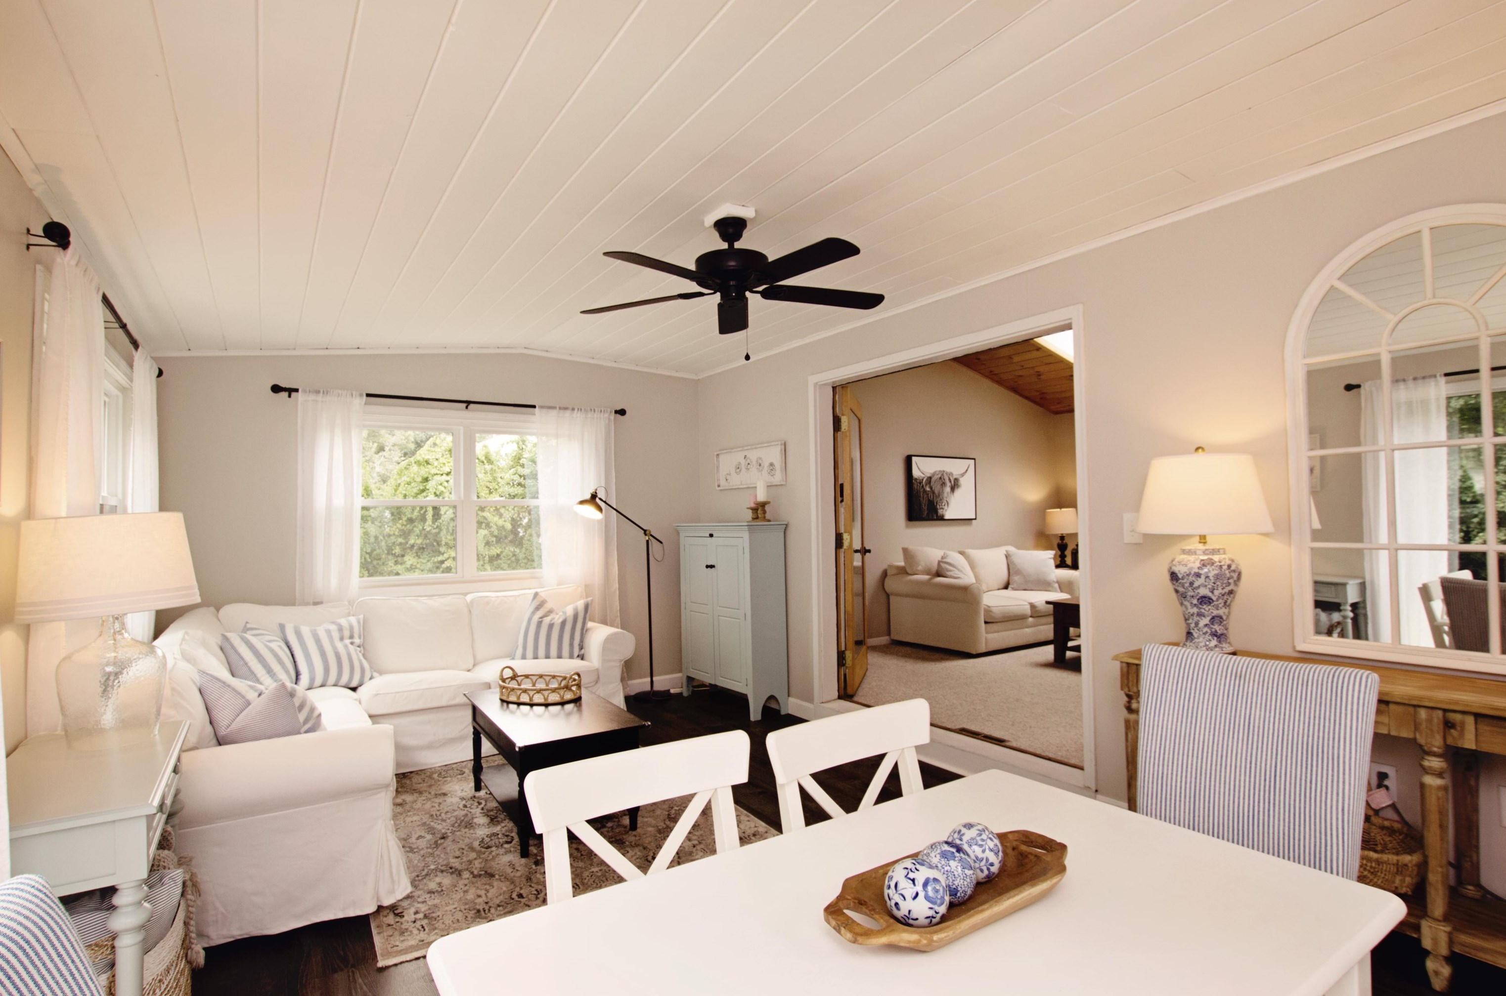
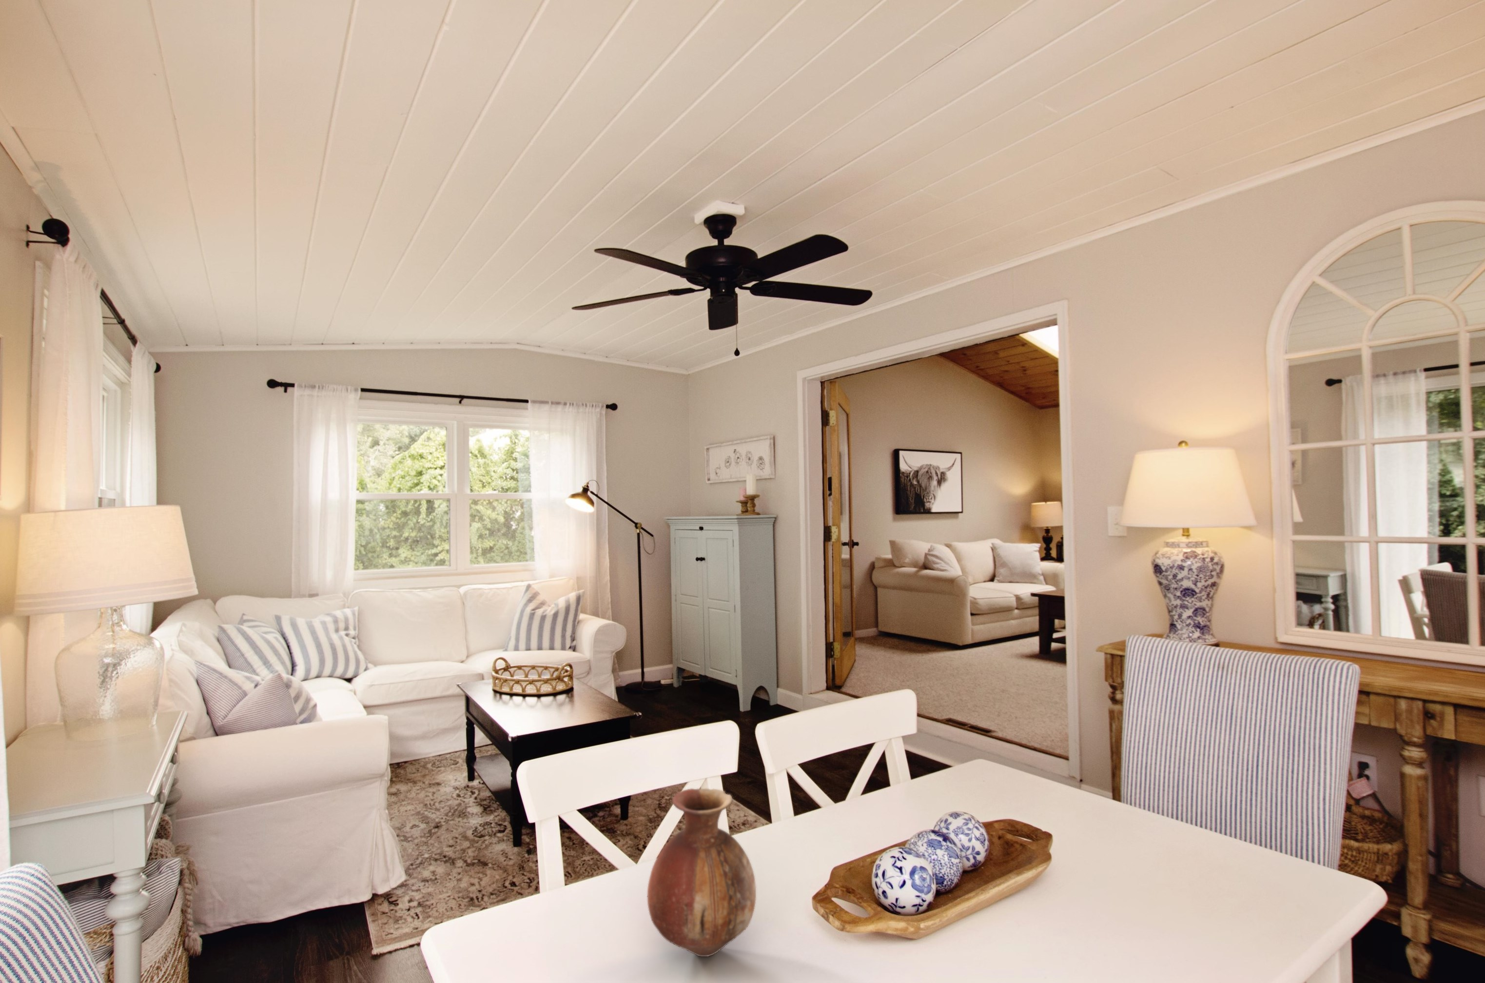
+ vase (702, 872)
